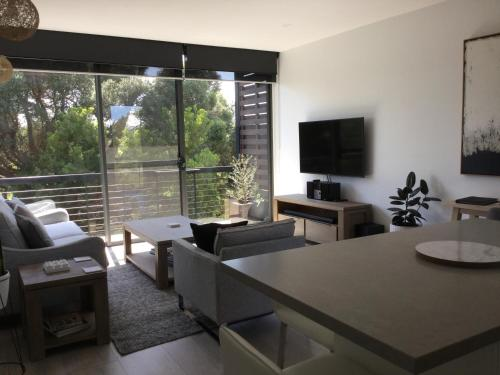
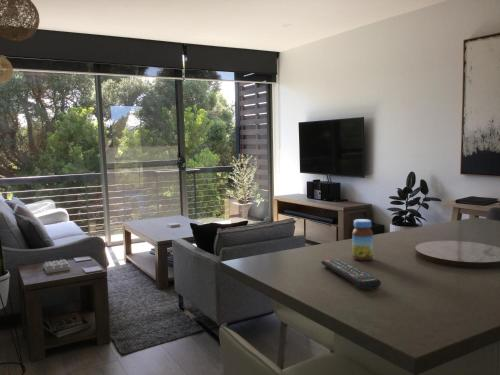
+ remote control (348, 272)
+ jar (362, 239)
